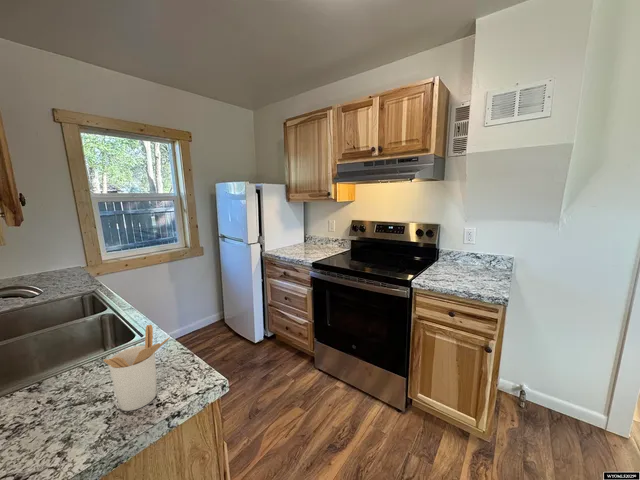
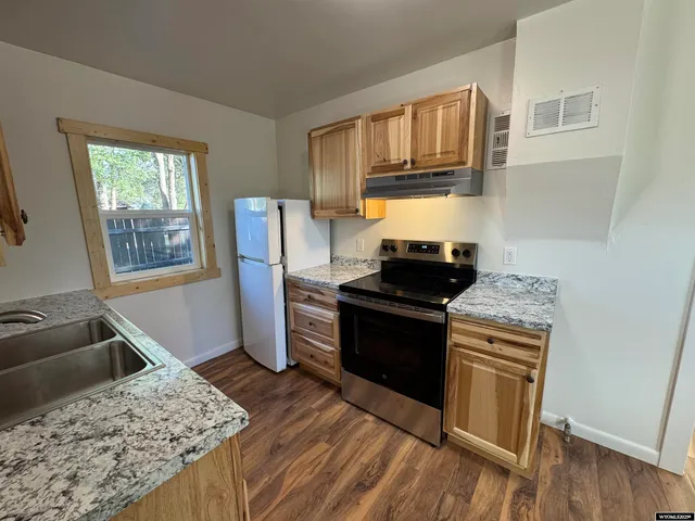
- utensil holder (141, 368)
